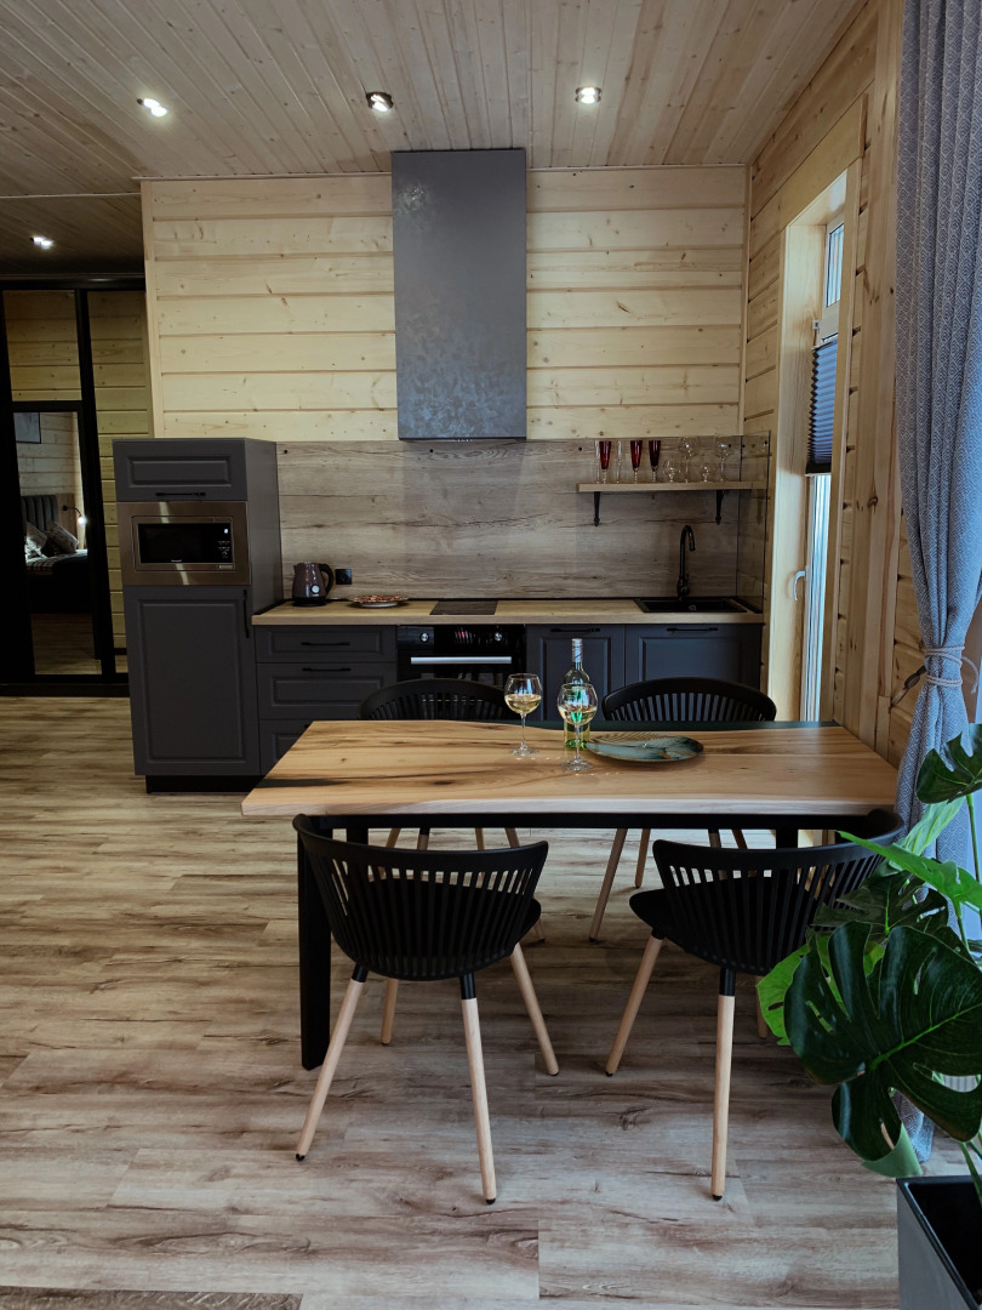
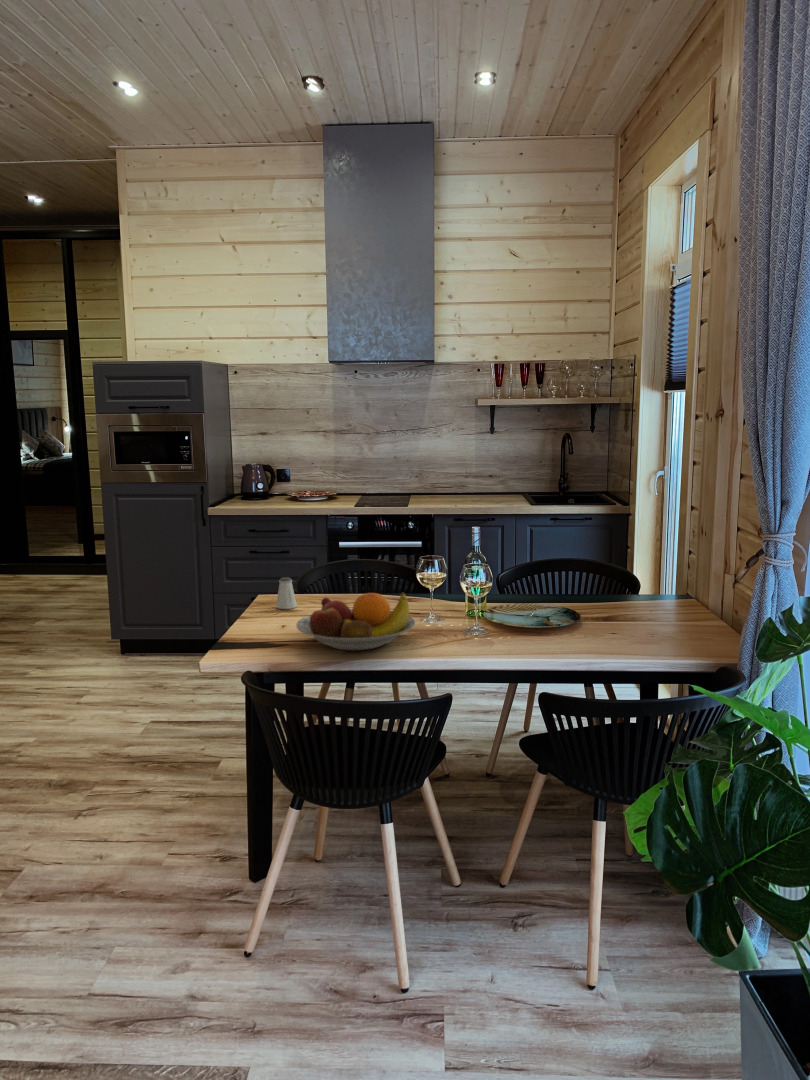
+ saltshaker (286, 592)
+ fruit bowl (356, 617)
